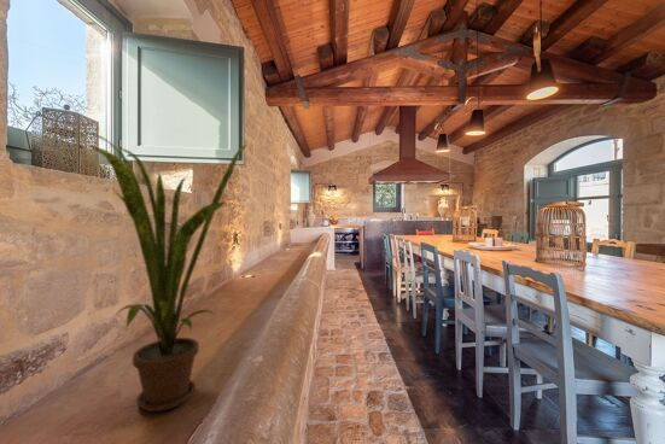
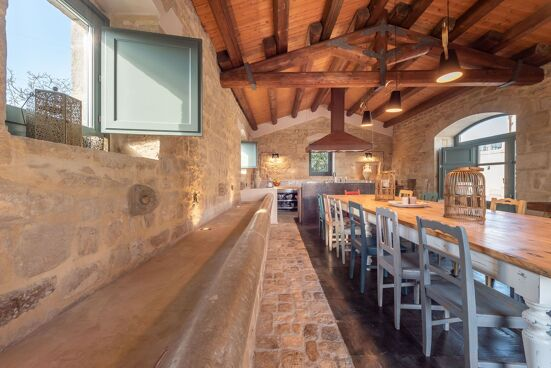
- house plant (151, 264)
